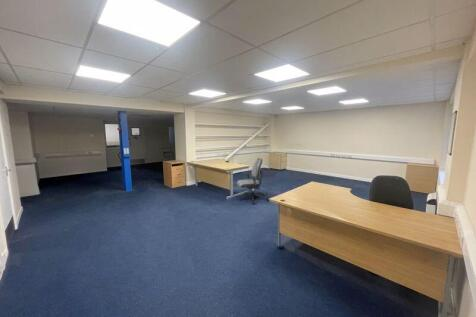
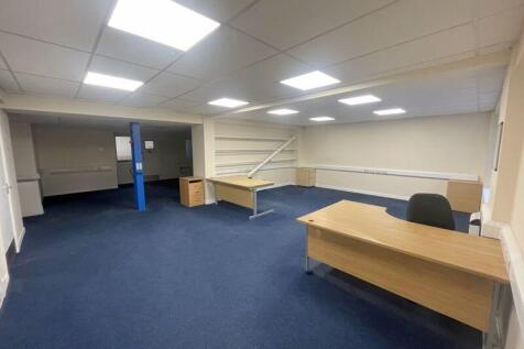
- office chair (252, 179)
